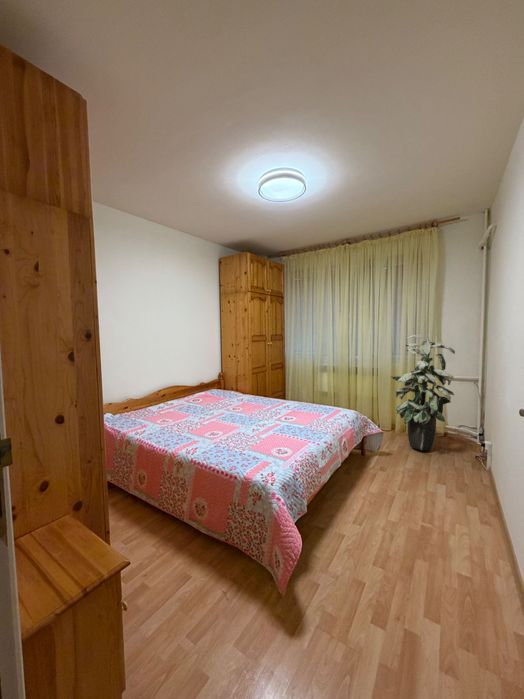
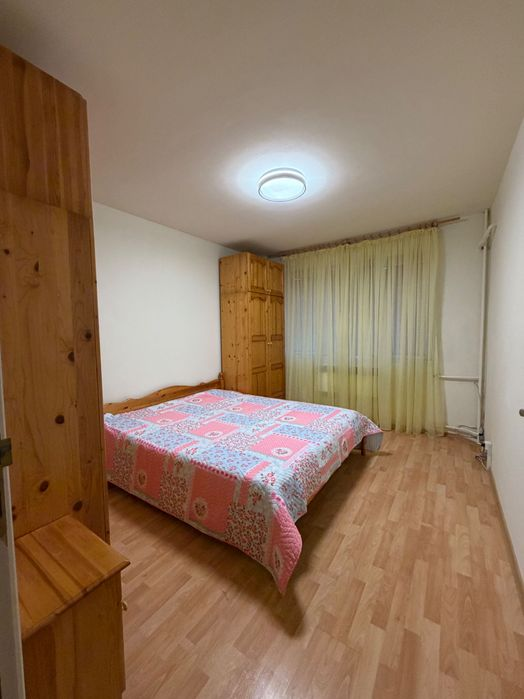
- indoor plant (420, 392)
